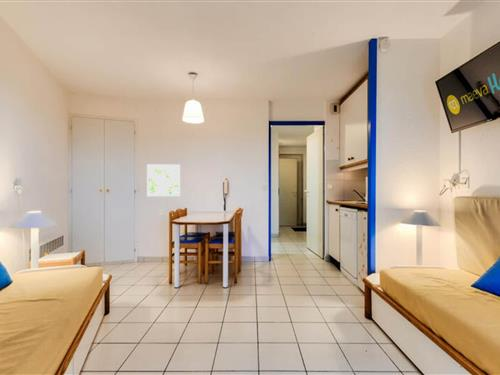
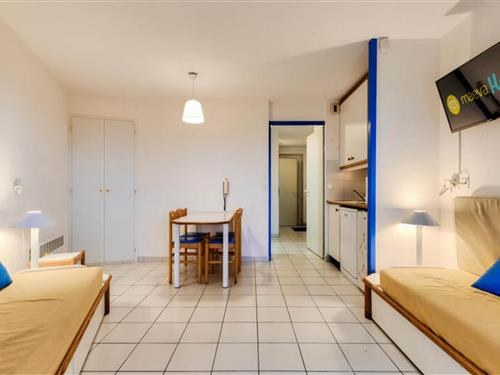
- wall art (163, 180)
